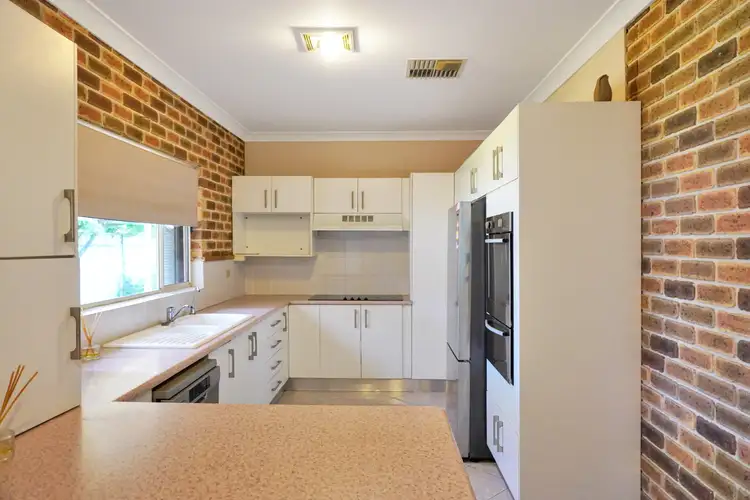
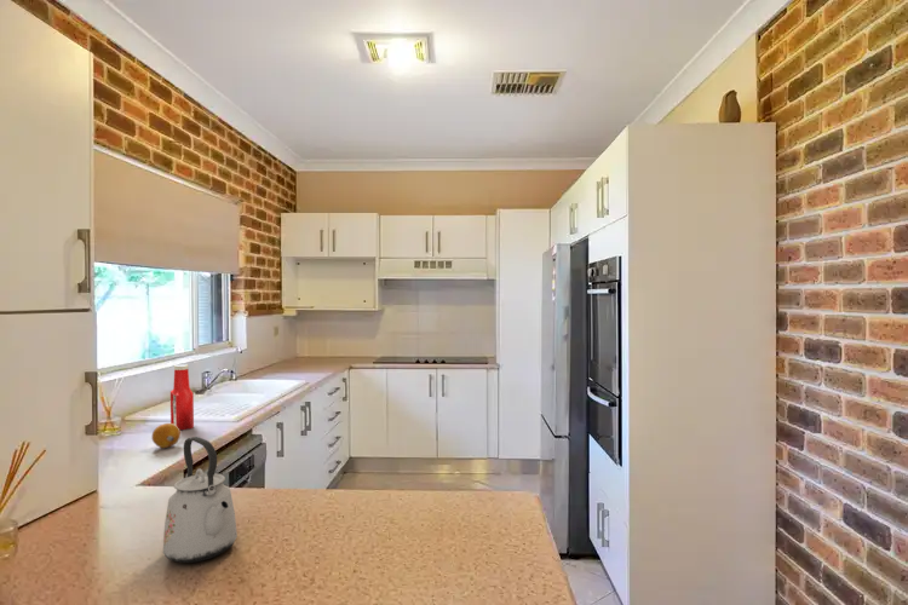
+ kettle (205, 497)
+ fruit (166, 434)
+ soap bottle (182, 394)
